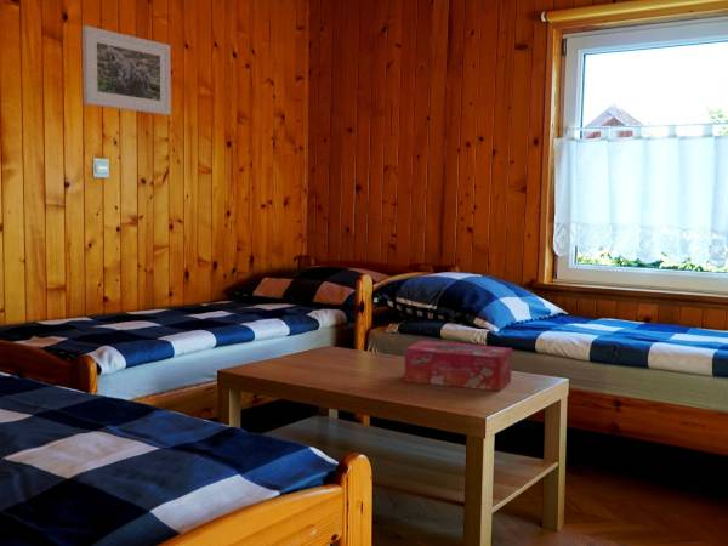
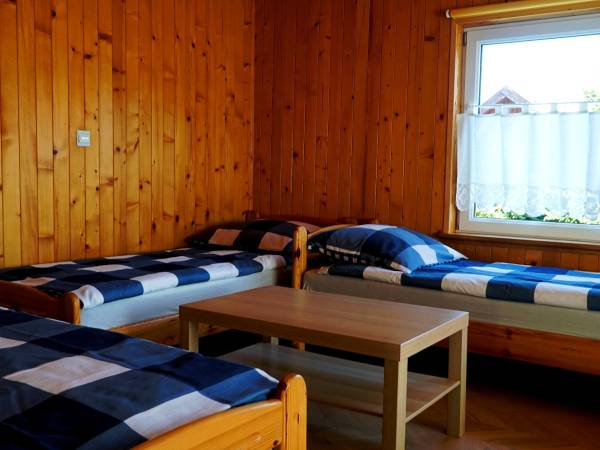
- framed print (129, 73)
- tissue box (457, 364)
